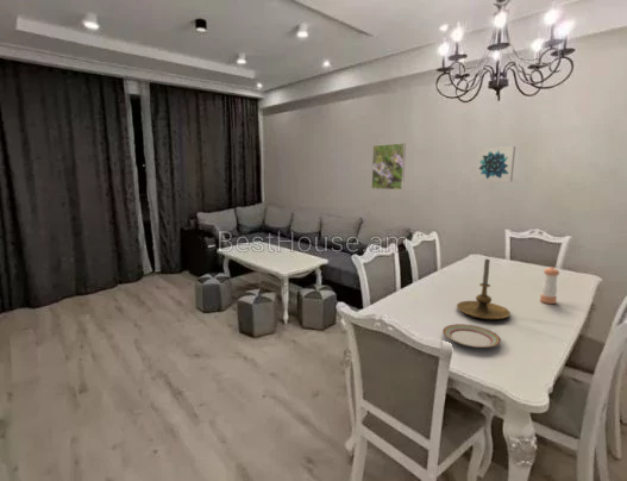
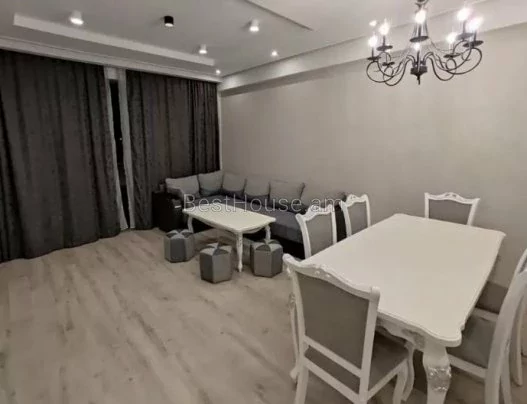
- plate (470, 337)
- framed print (388, 167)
- pepper shaker (550, 283)
- candle holder (484, 286)
- wall art (495, 164)
